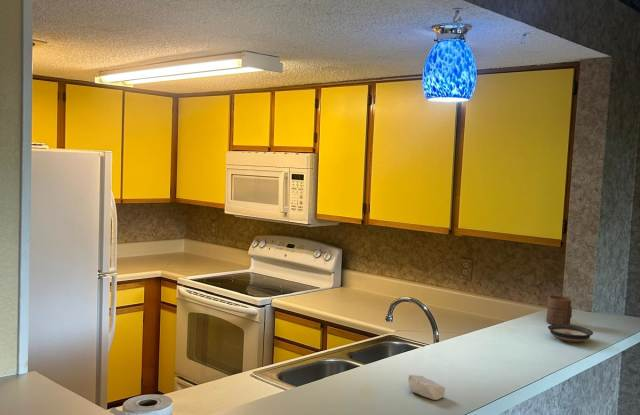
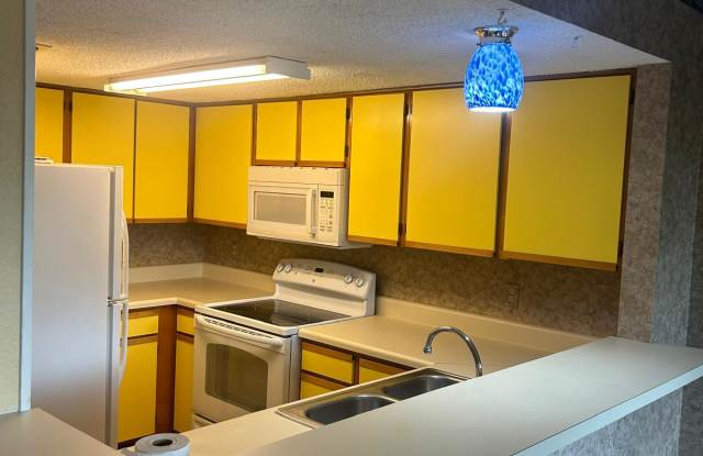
- saucer (569, 334)
- soap bar (425, 385)
- cup (559, 310)
